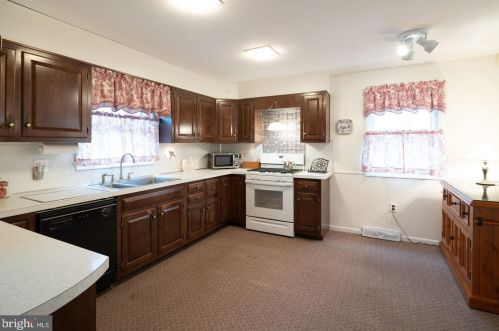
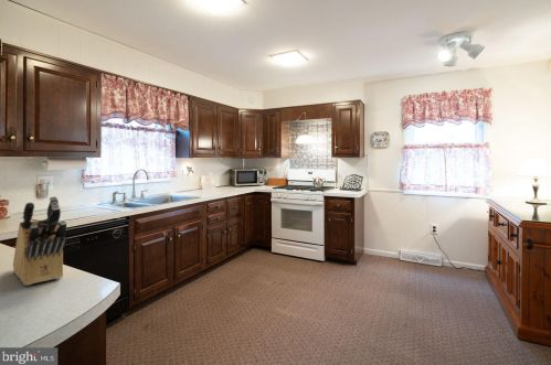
+ knife block (39, 236)
